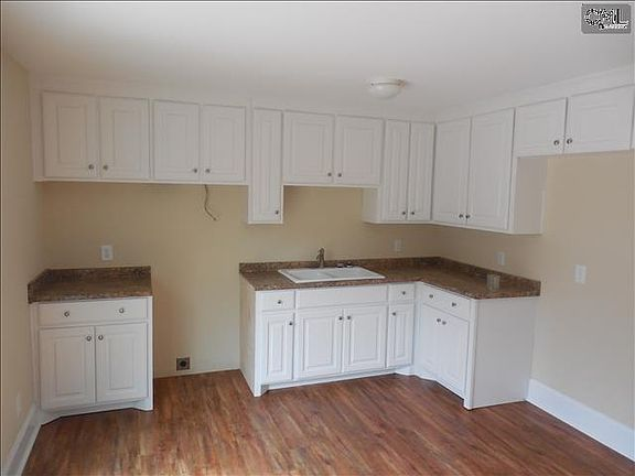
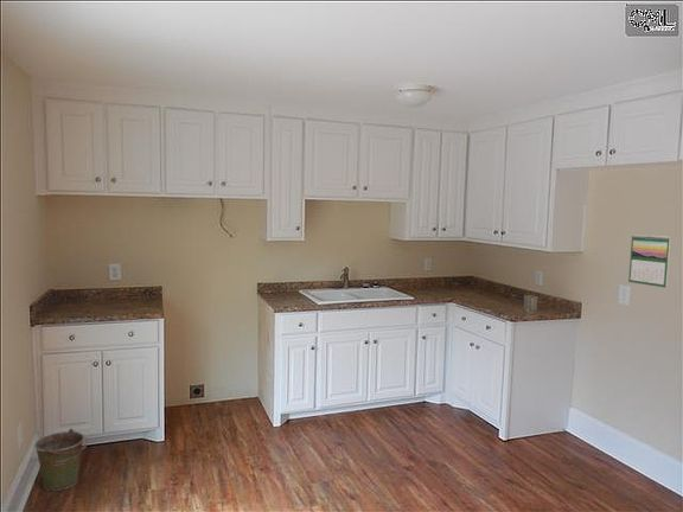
+ bucket (62, 460)
+ calendar (649, 260)
